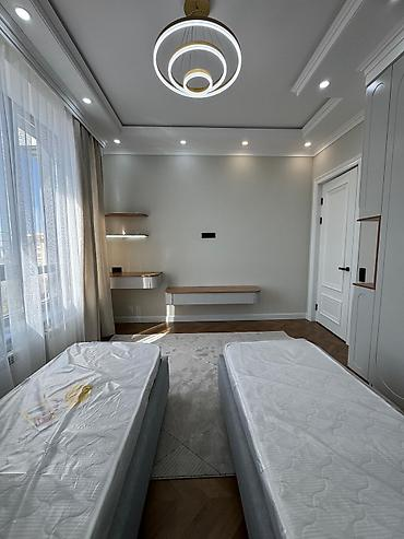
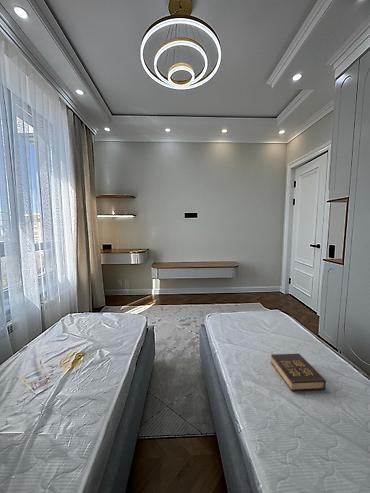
+ hardback book (295, 370)
